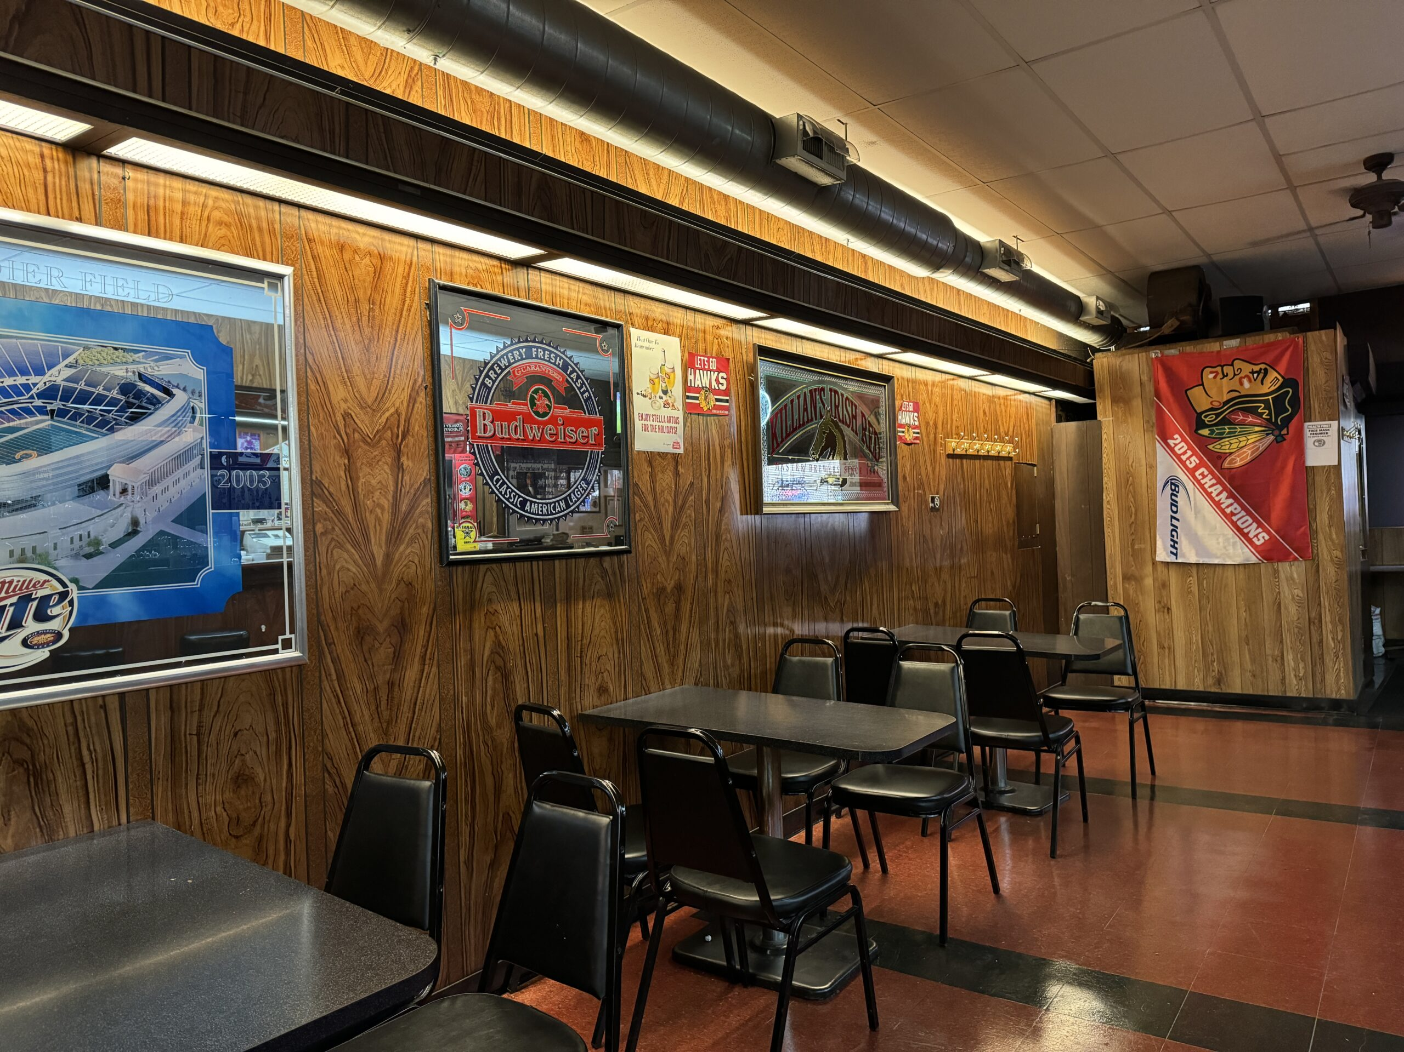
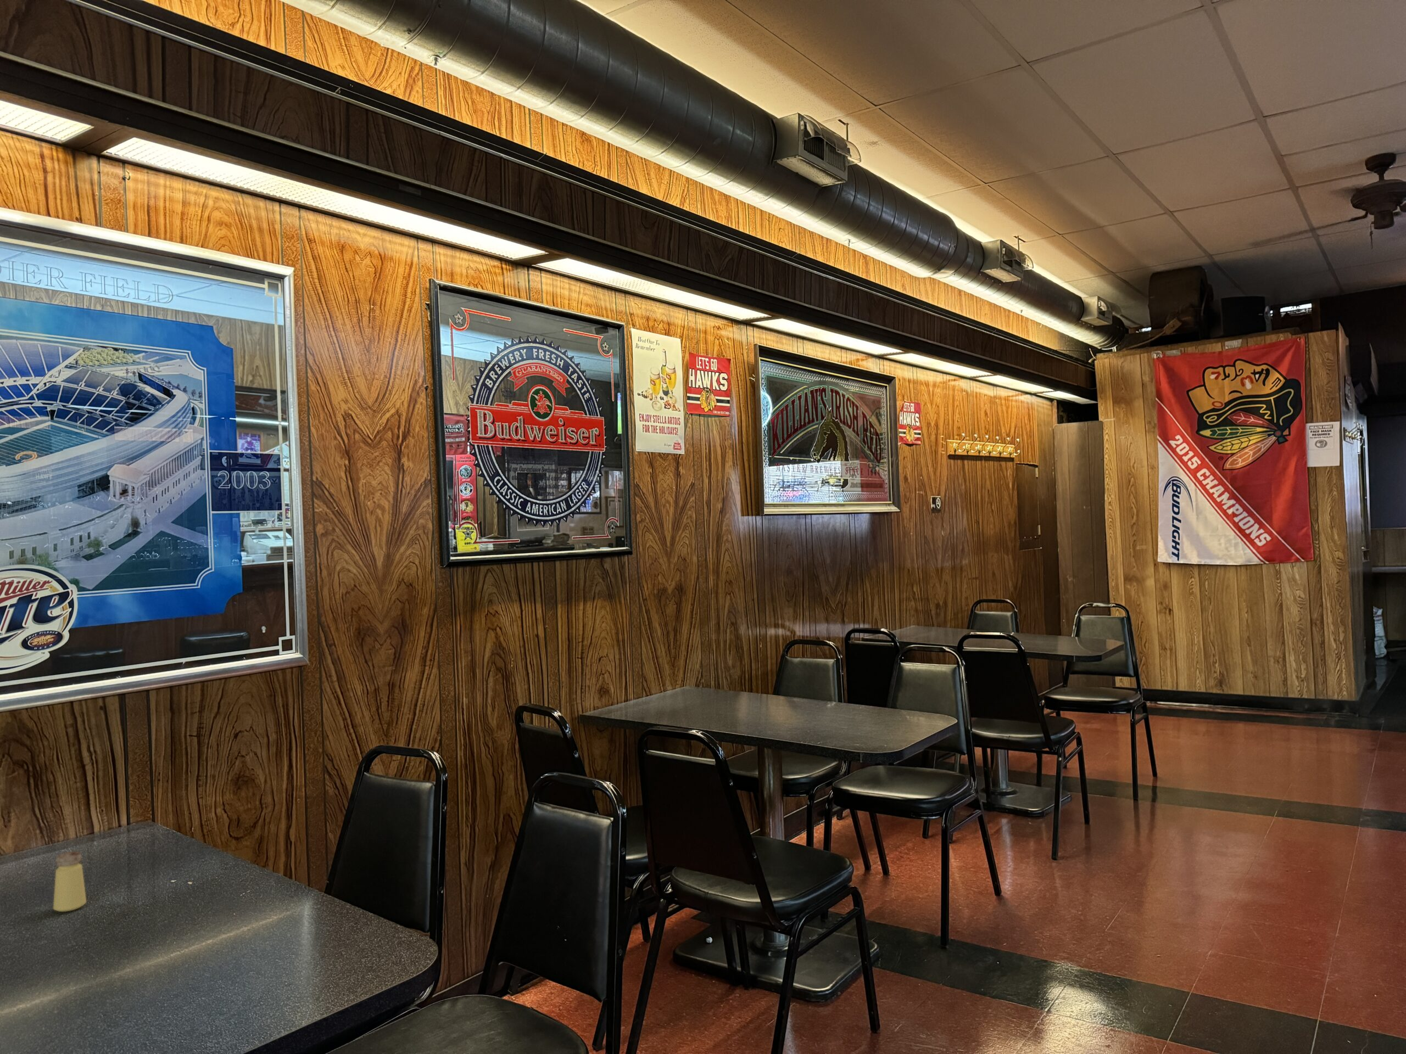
+ saltshaker (70, 880)
